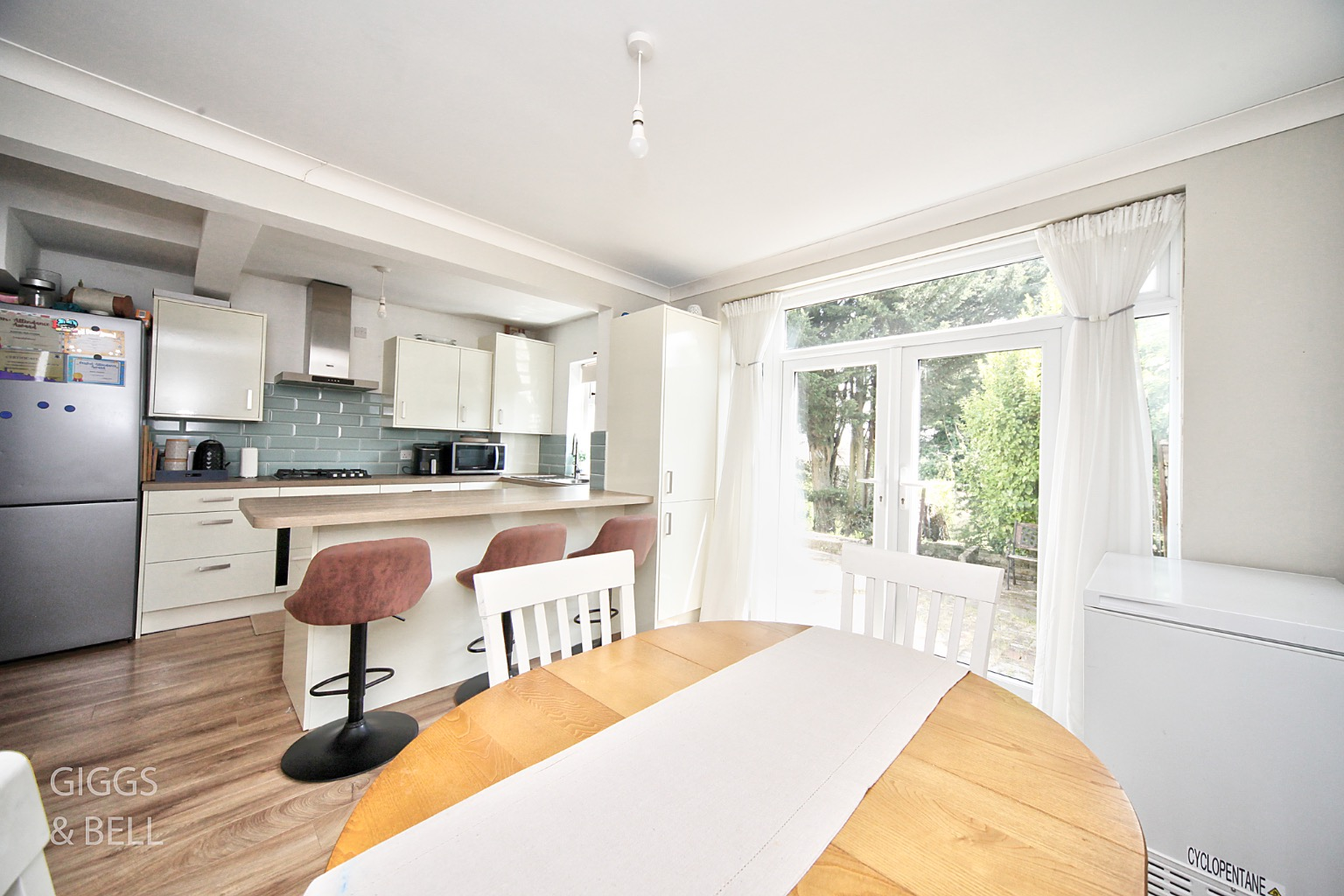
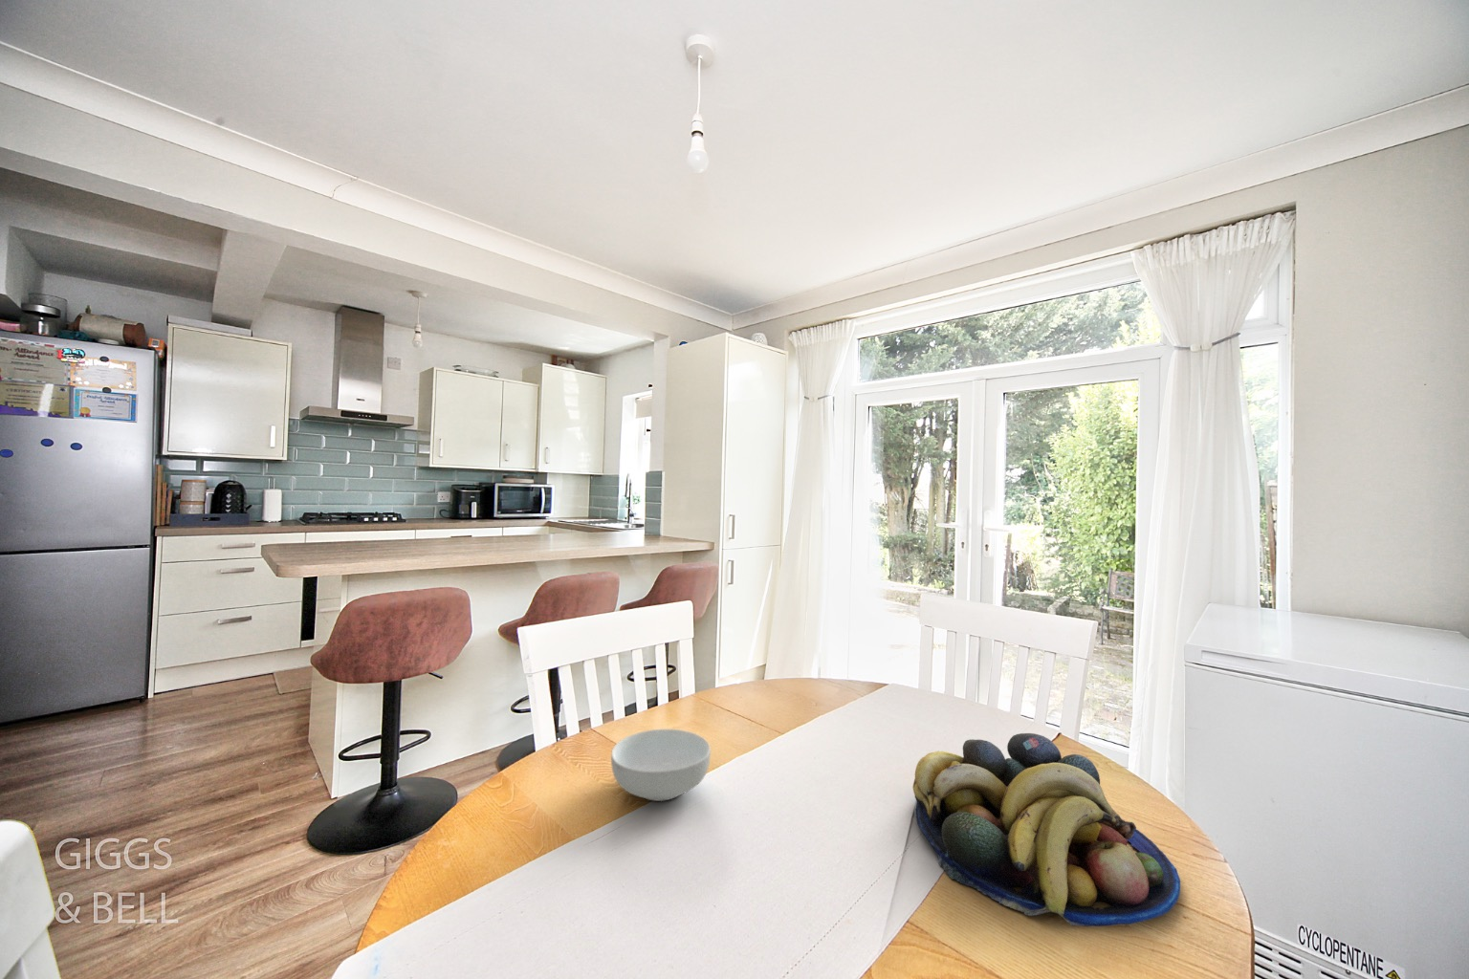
+ cereal bowl (661, 768)
+ fruit bowl (1036, 799)
